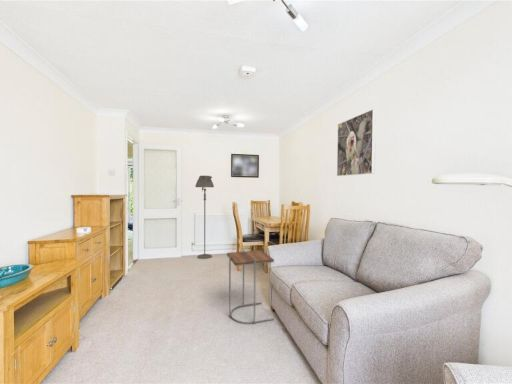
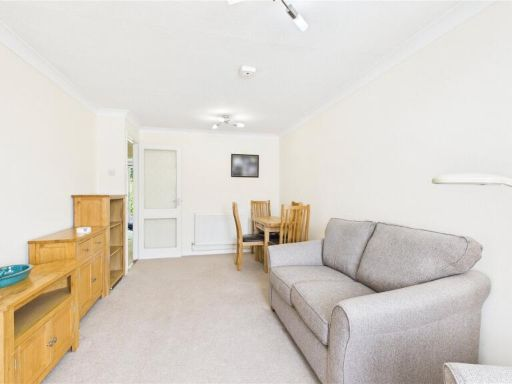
- floor lamp (204, 216)
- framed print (354, 146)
- side table (243, 284)
